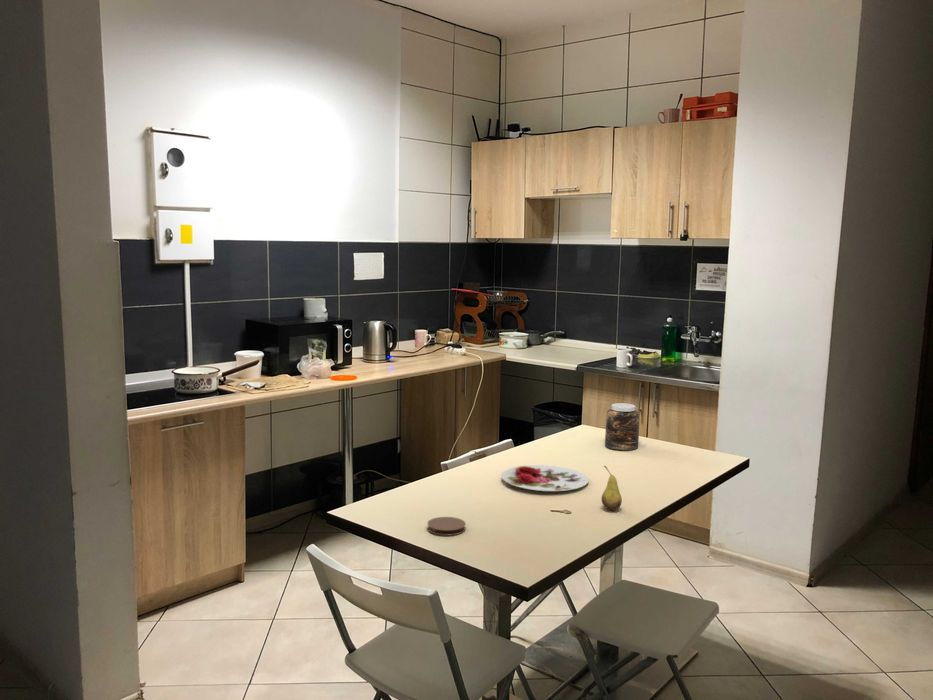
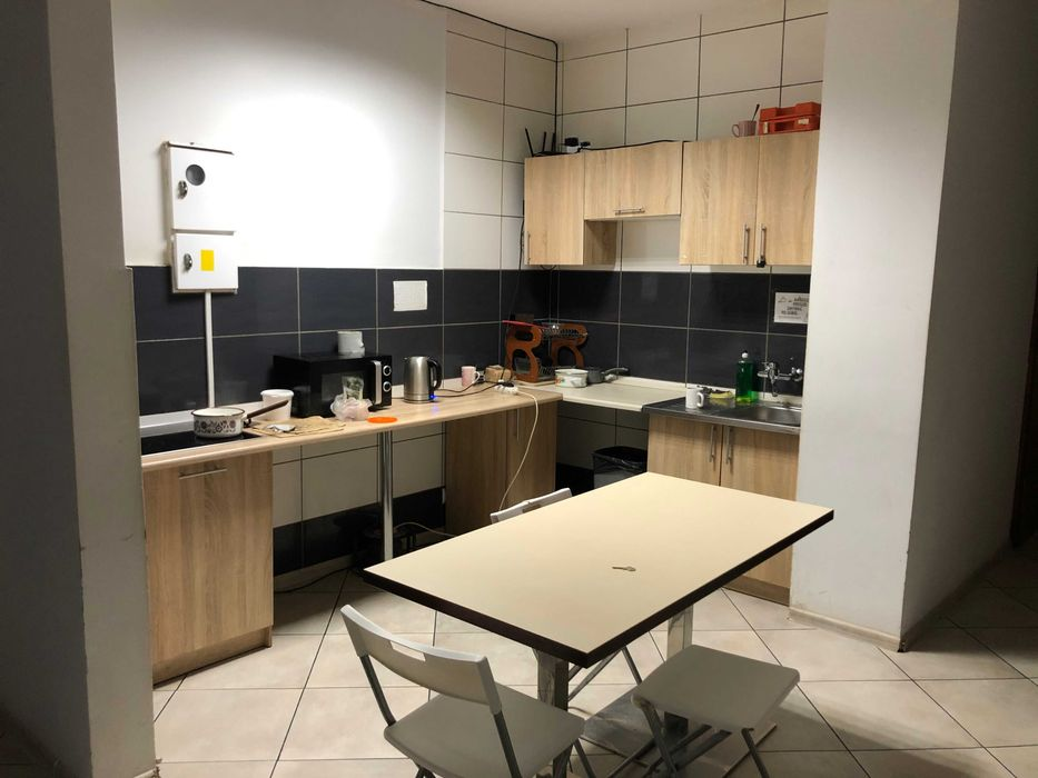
- jar (622, 425)
- plate (544, 476)
- fruit (612, 488)
- coaster (446, 525)
